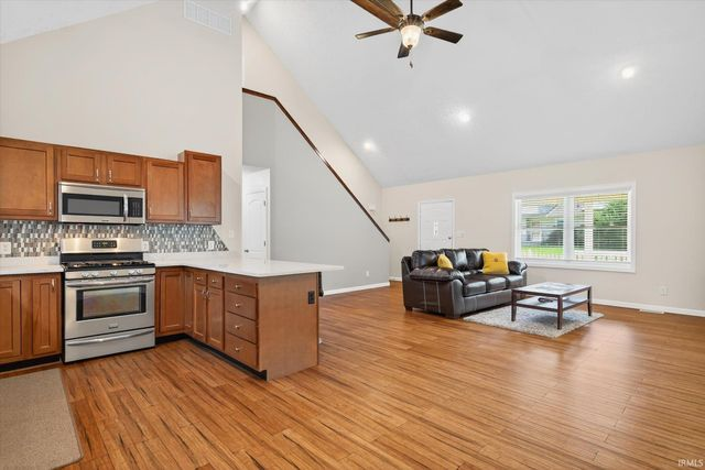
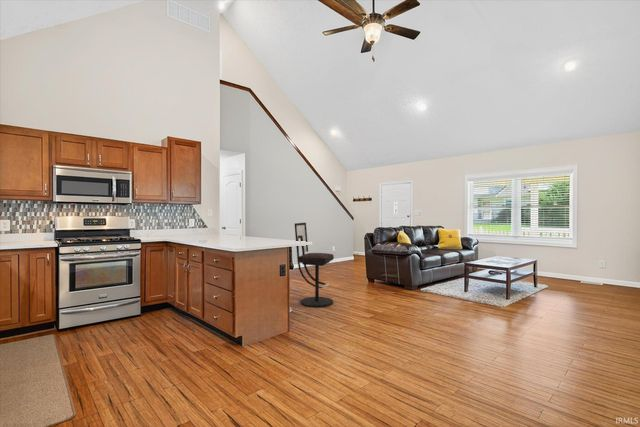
+ bar stool (314, 262)
